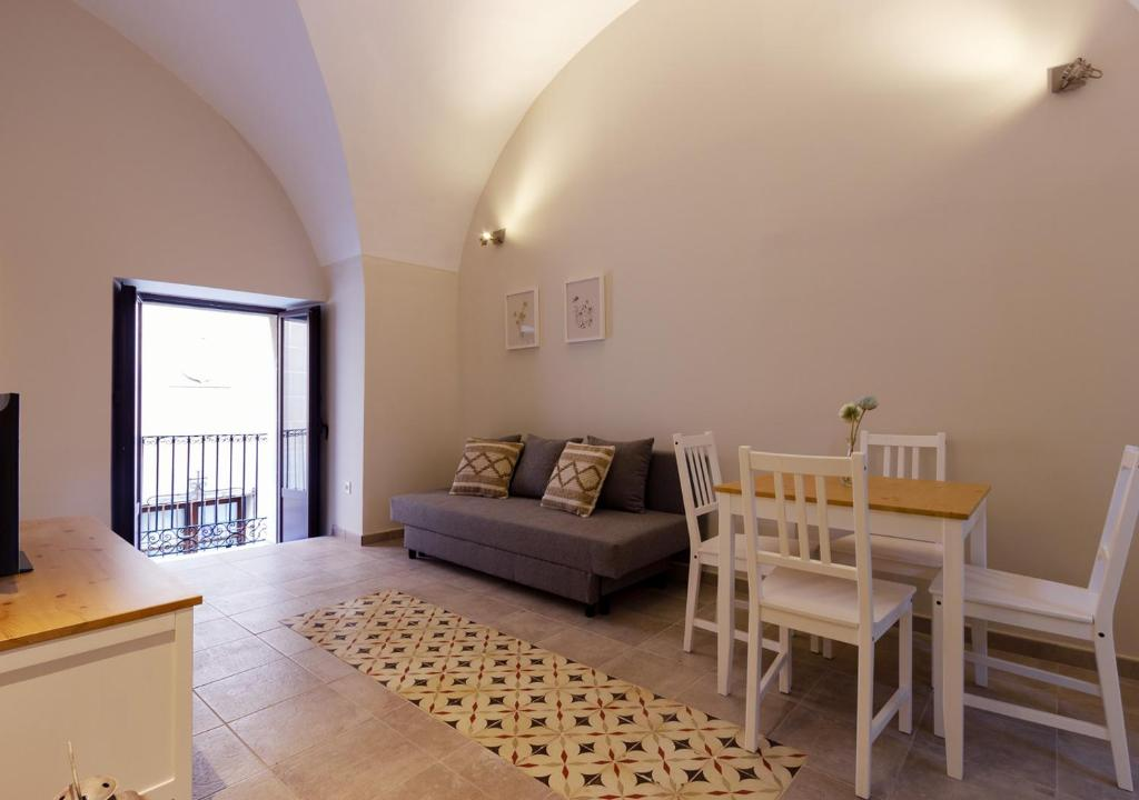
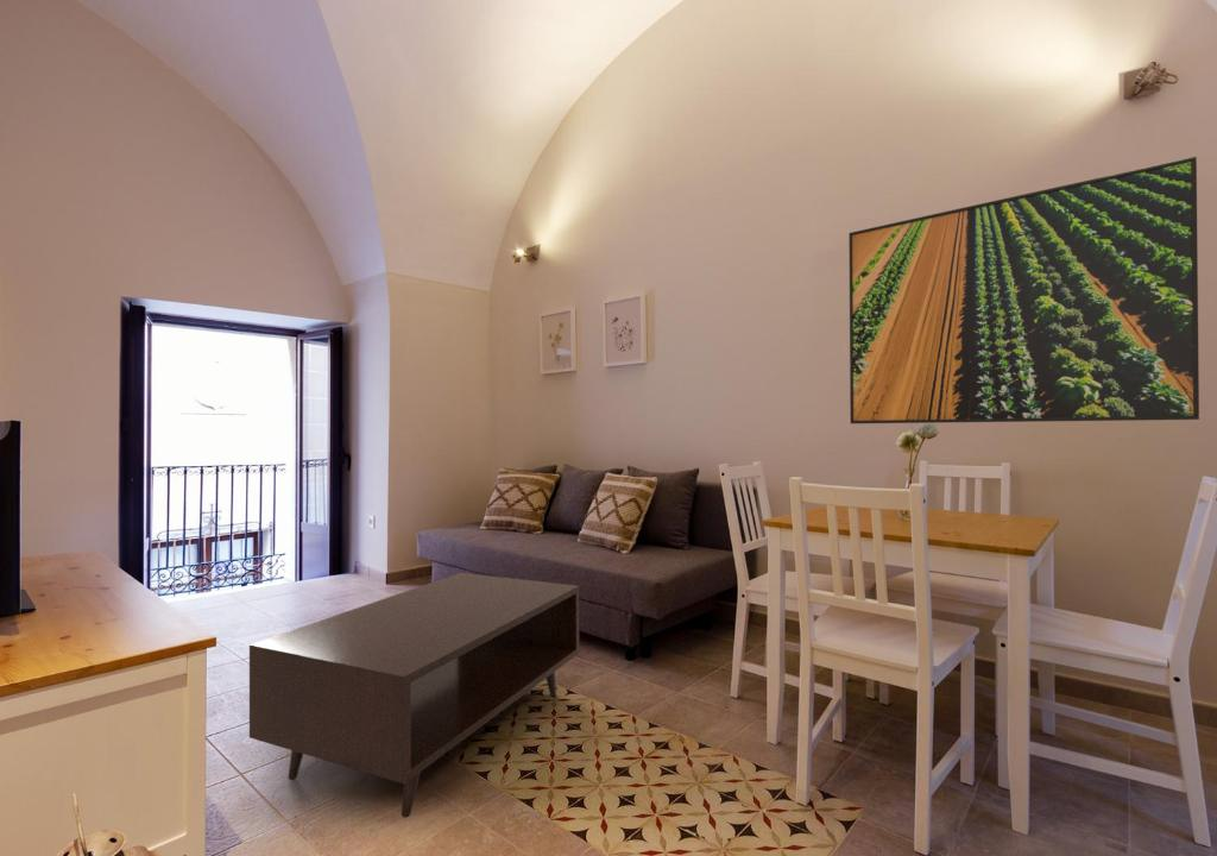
+ coffee table (440, 671)
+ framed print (996, 310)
